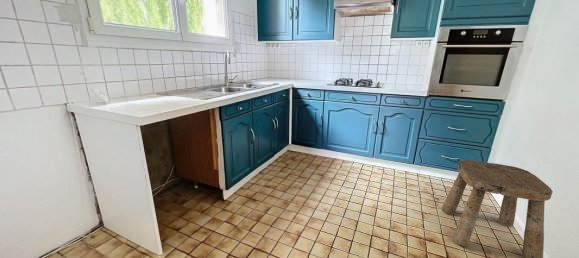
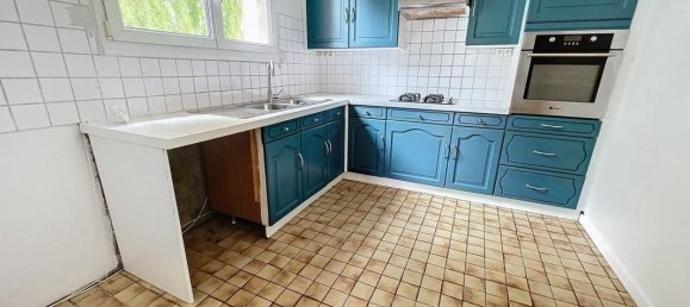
- stool (501, 204)
